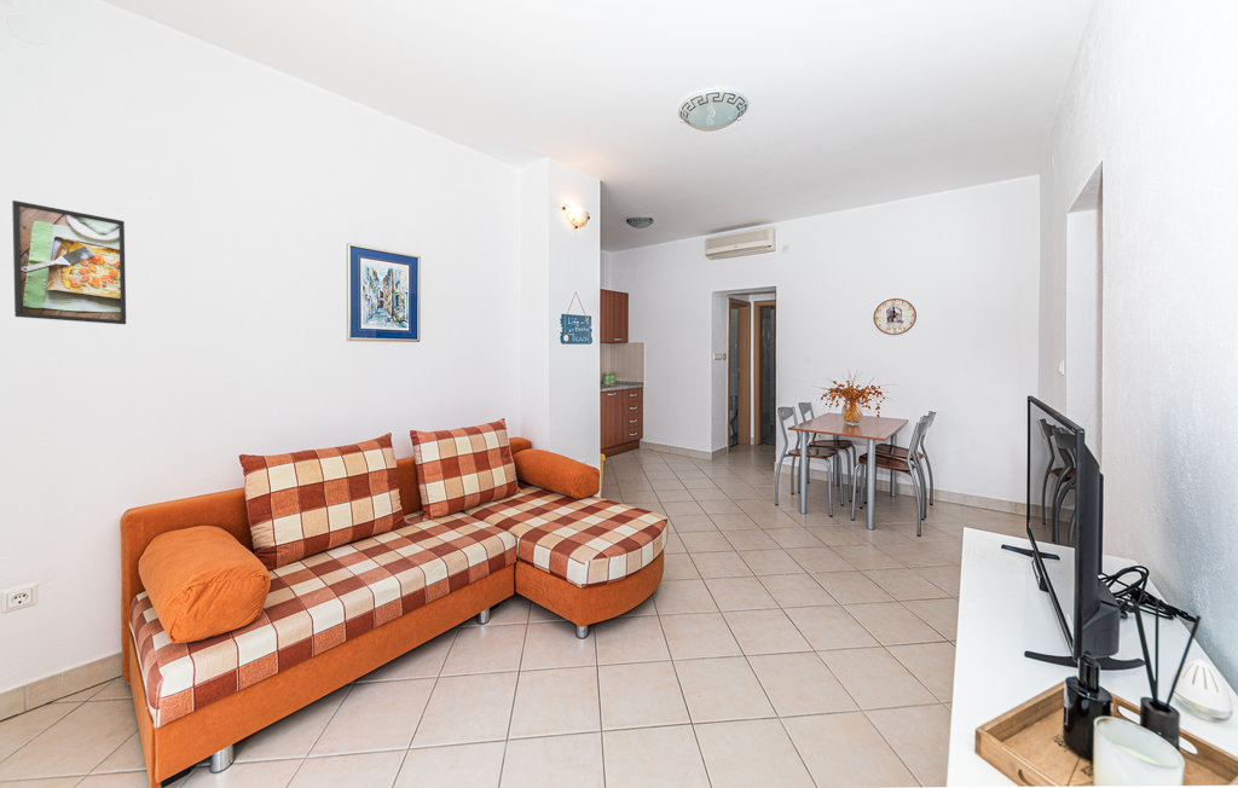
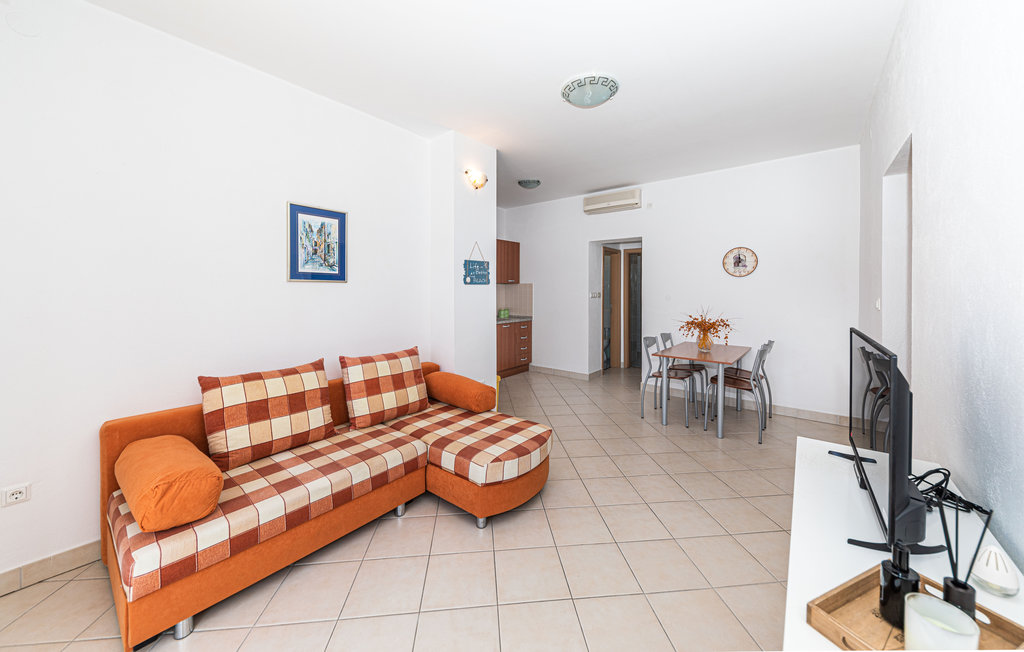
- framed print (73, 266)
